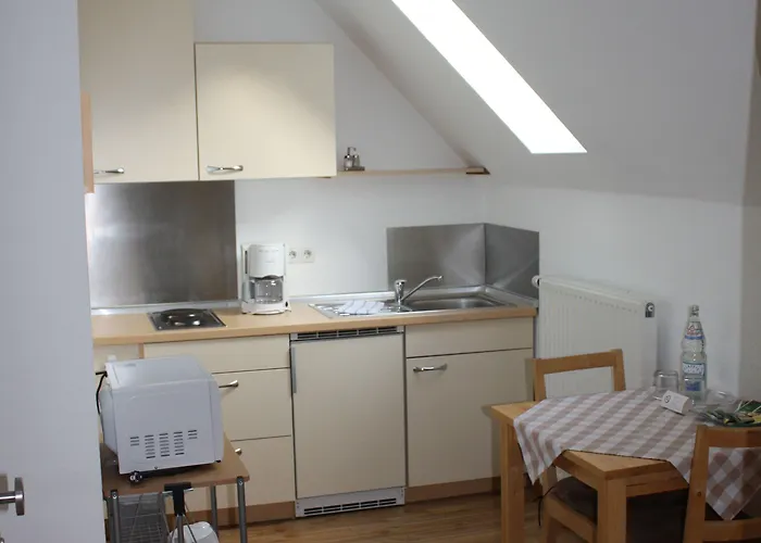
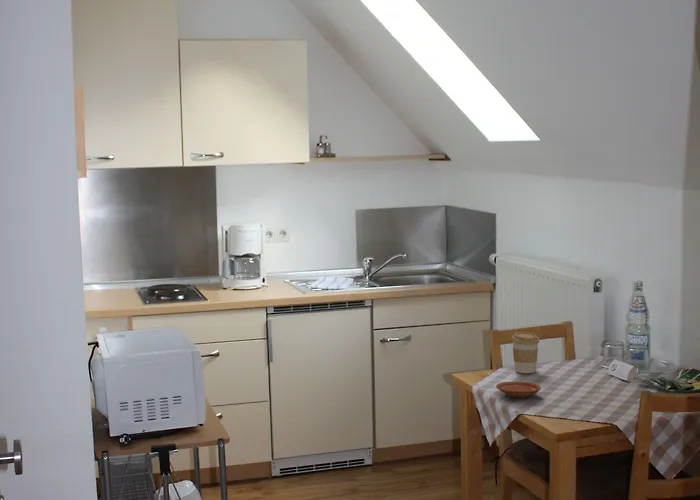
+ plate (518, 390)
+ coffee cup (525, 352)
